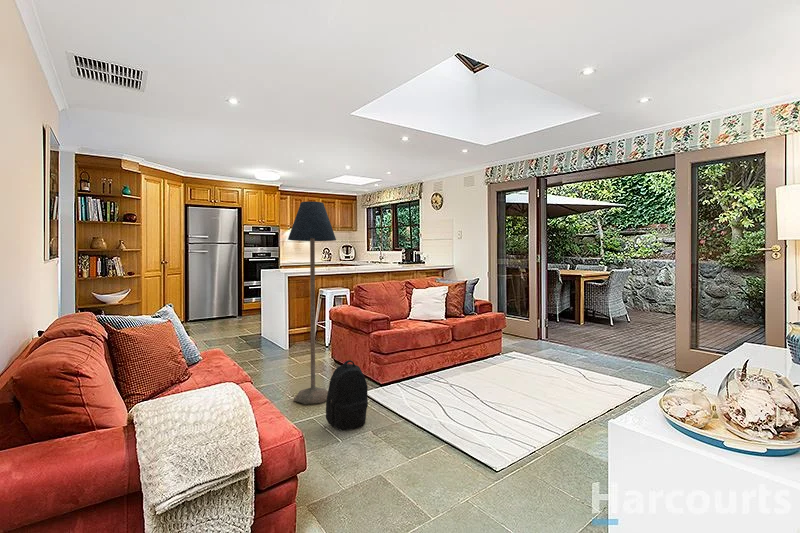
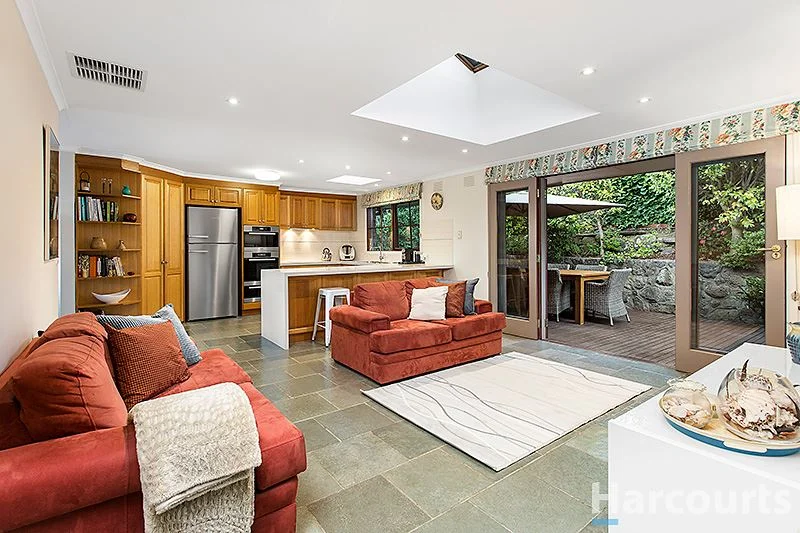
- backpack (348, 392)
- floor lamp (313, 300)
